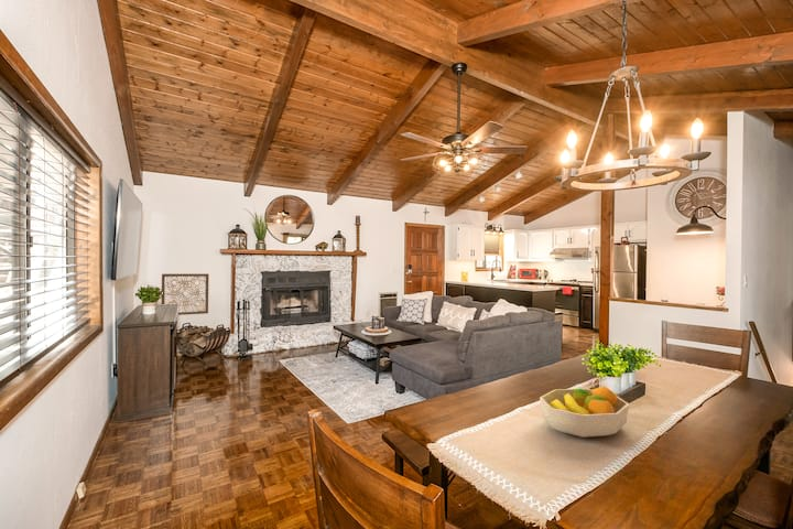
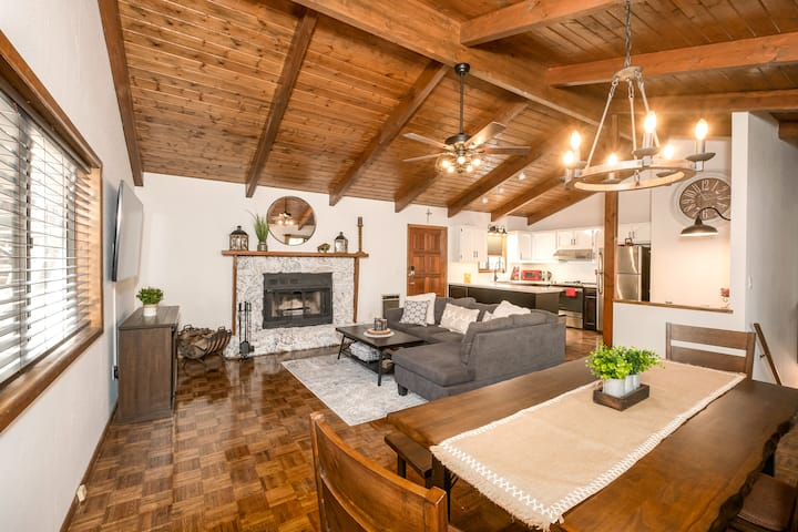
- fruit bowl (583, 407)
- wall art (185, 295)
